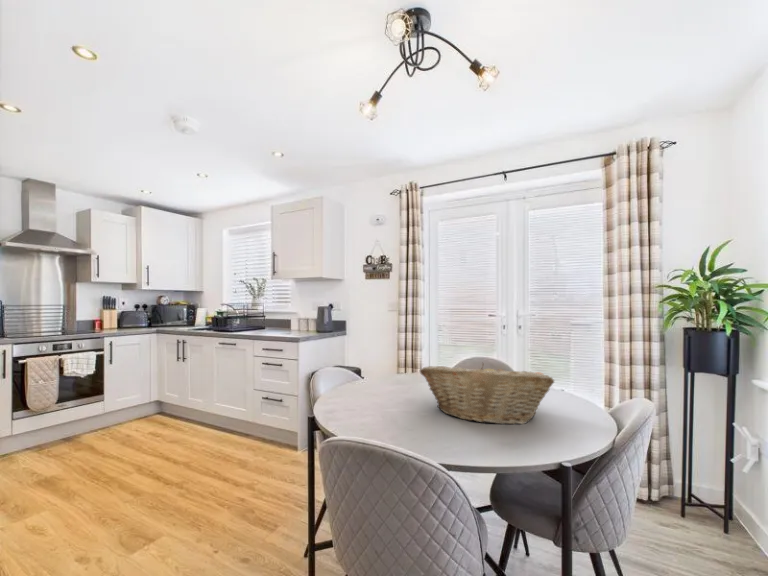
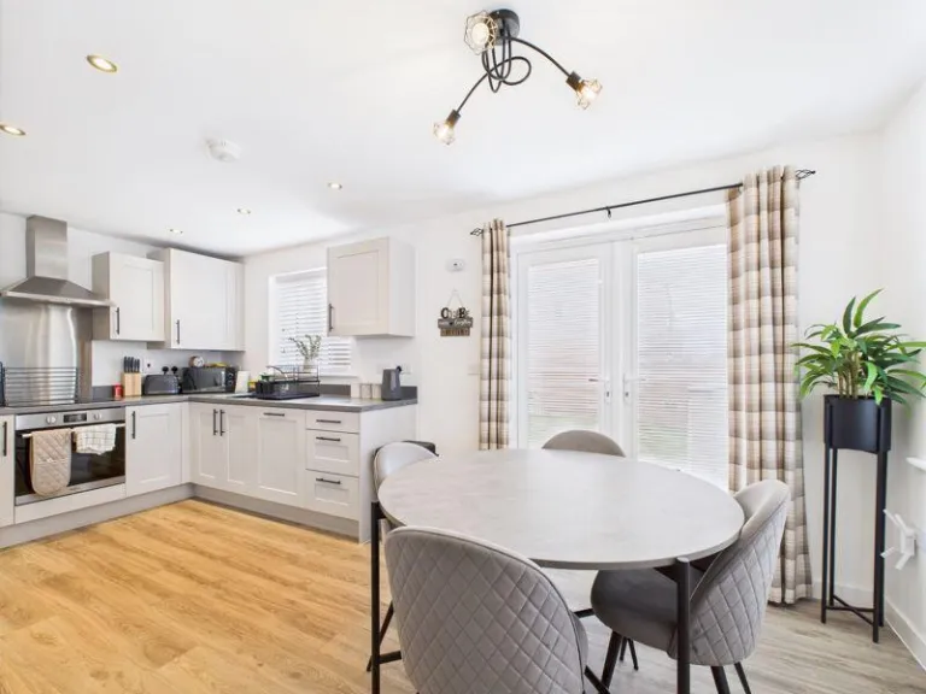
- fruit basket (483, 386)
